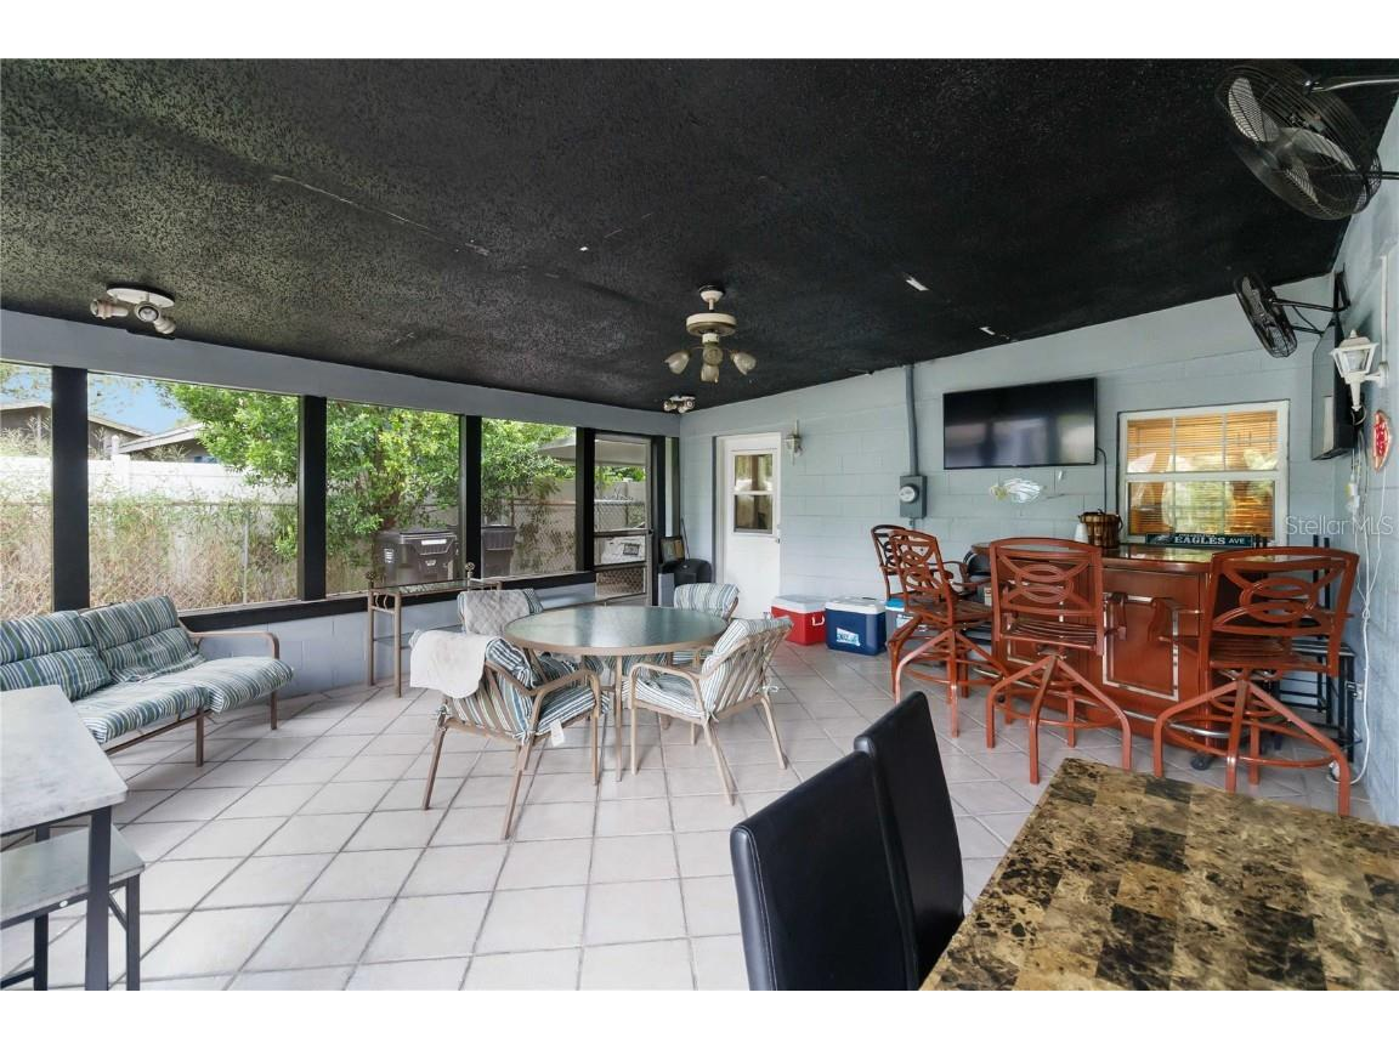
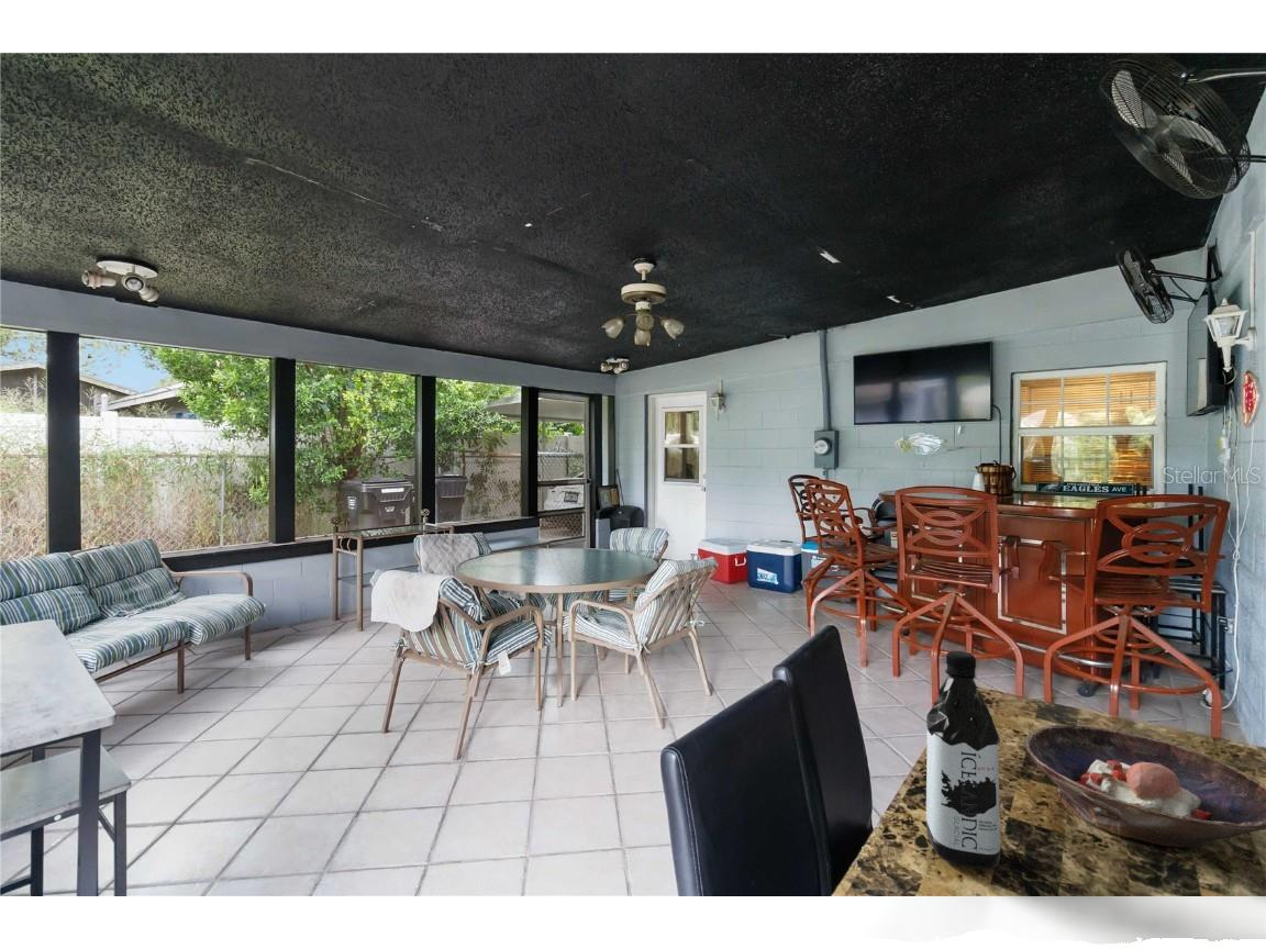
+ water bottle (960, 751)
+ bowl (1140, 783)
